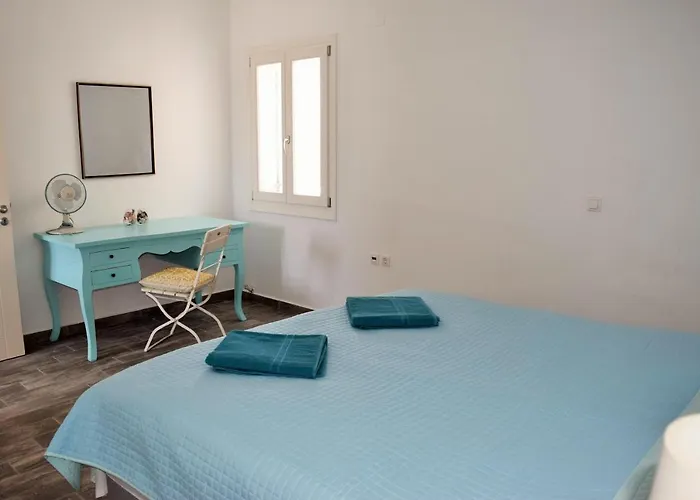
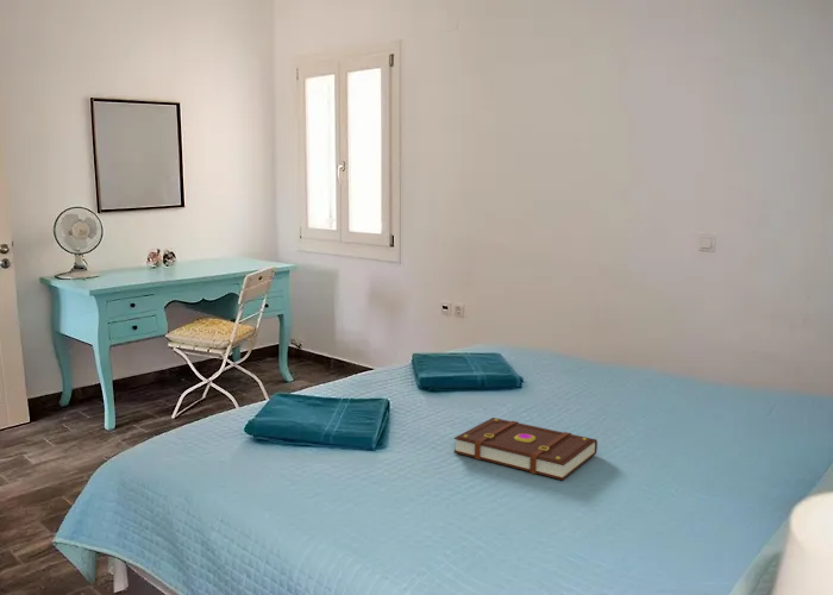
+ book (525, 444)
